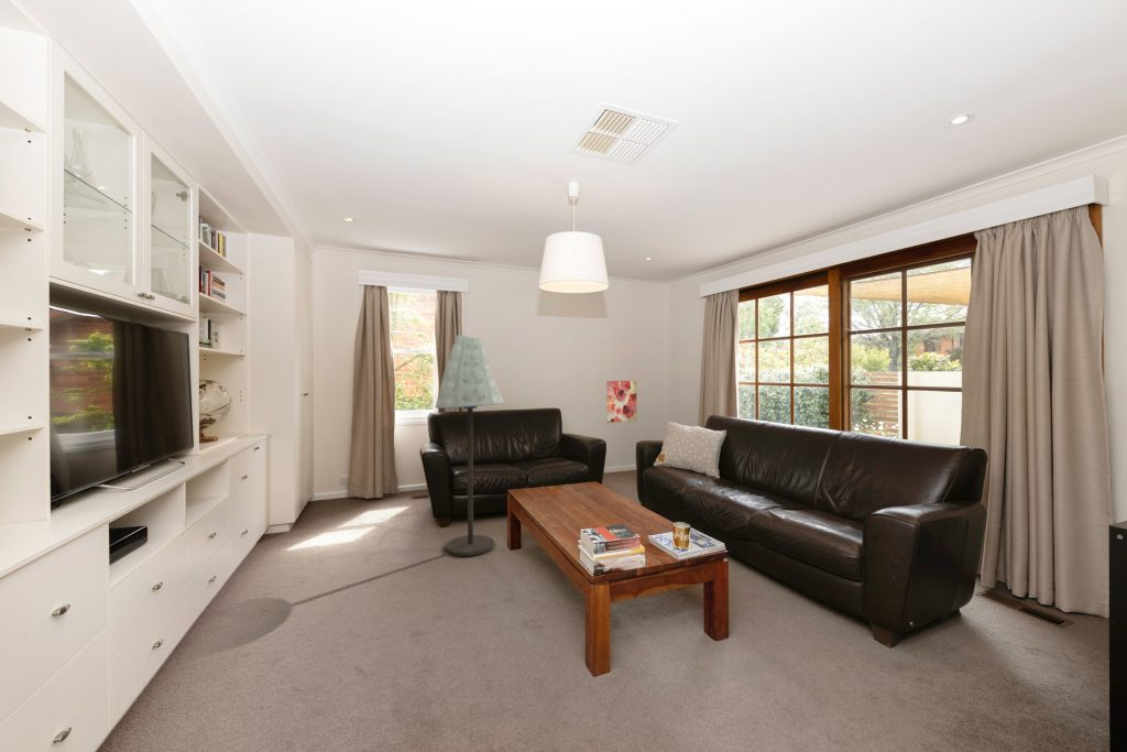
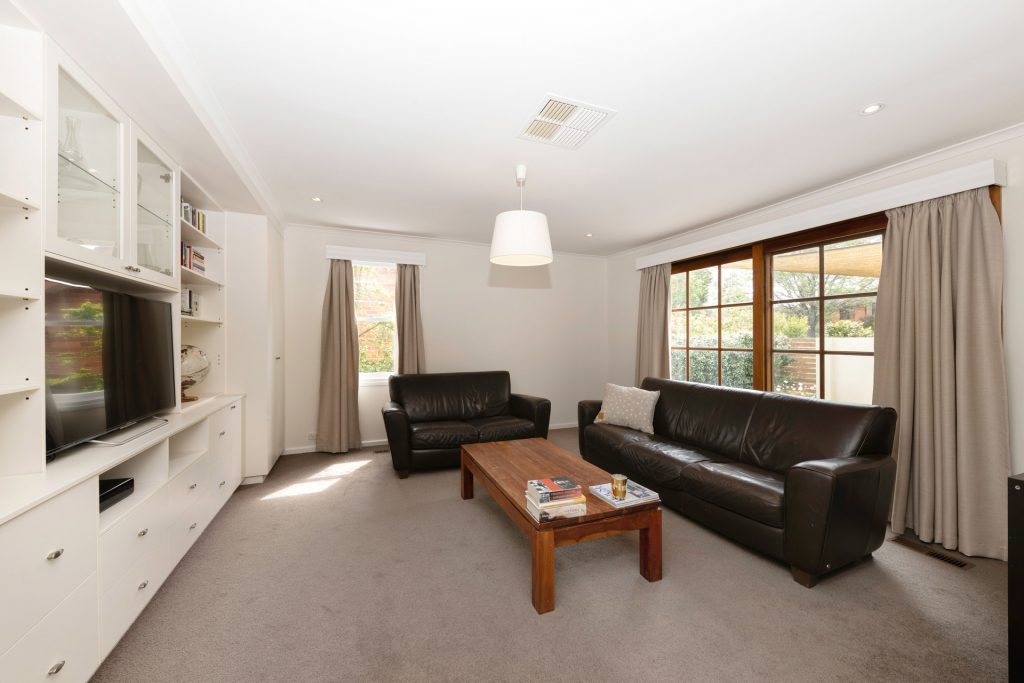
- wall art (622, 401)
- floor lamp (470, 440)
